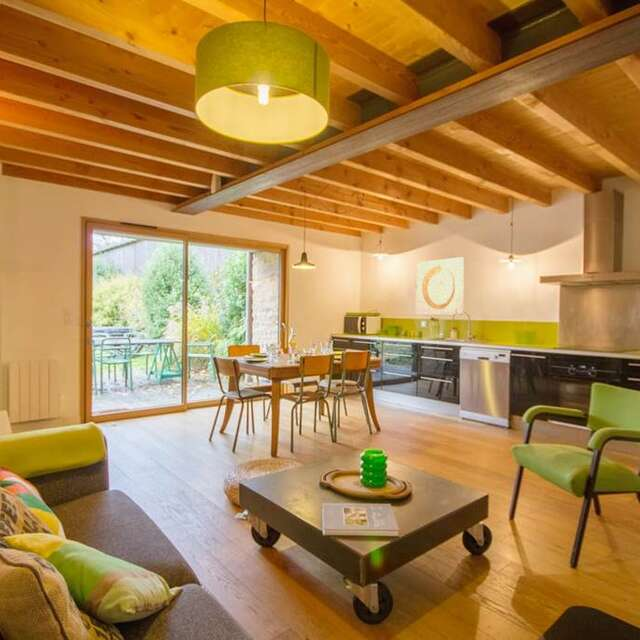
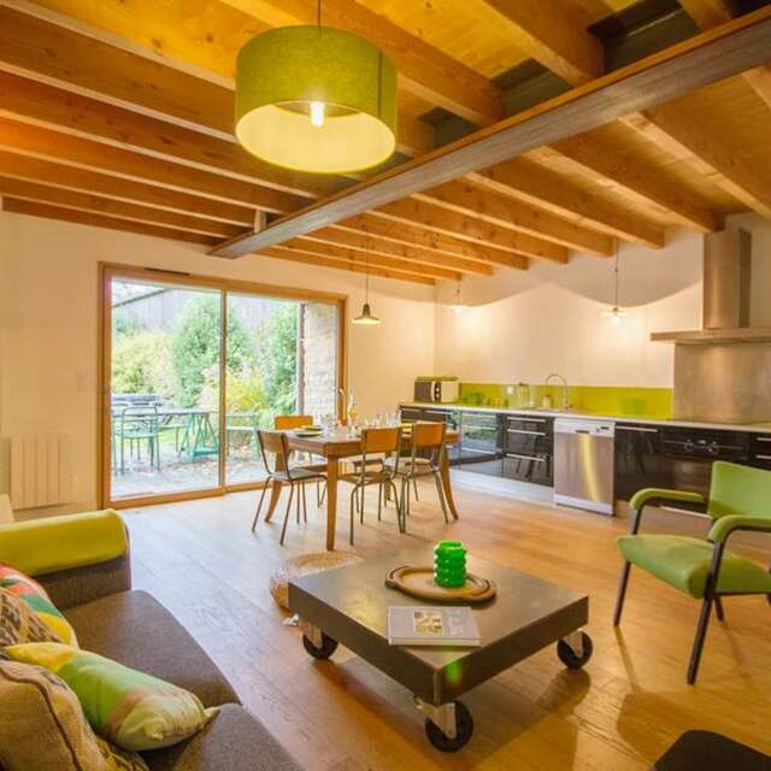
- wall art (438, 287)
